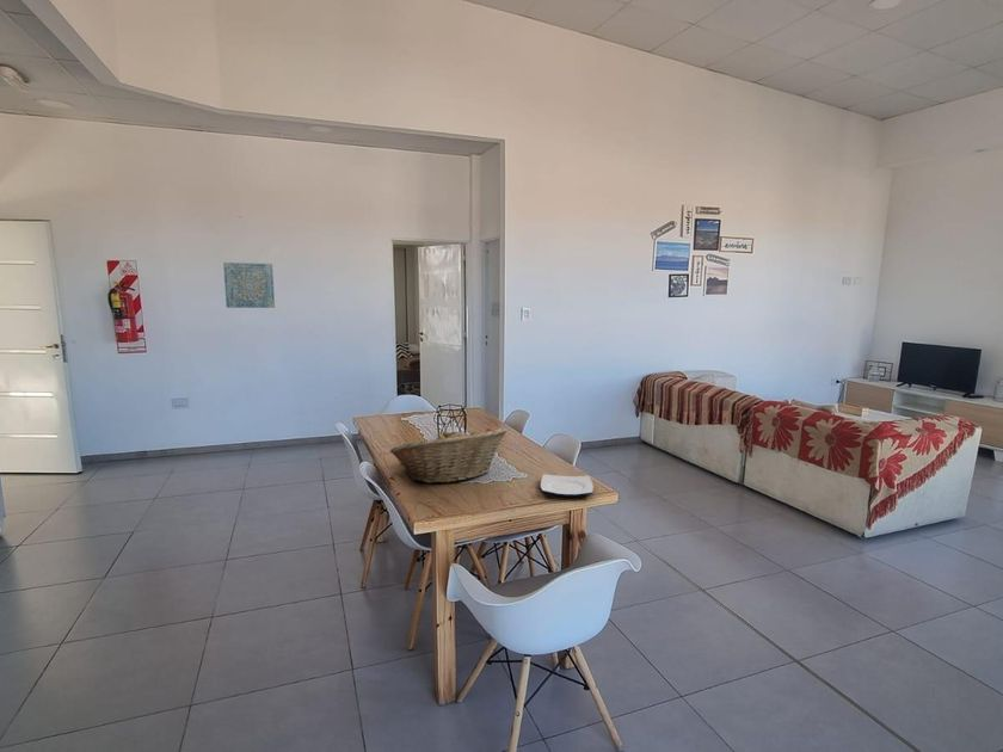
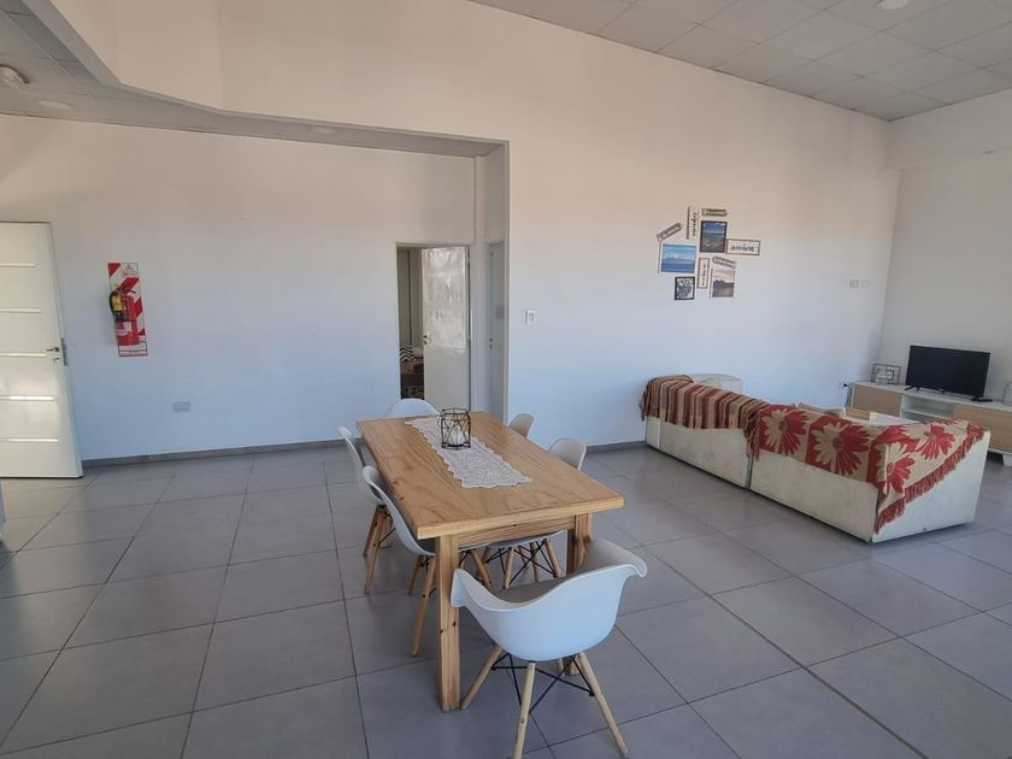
- plate (566, 486)
- wall art (250, 285)
- fruit basket (450, 449)
